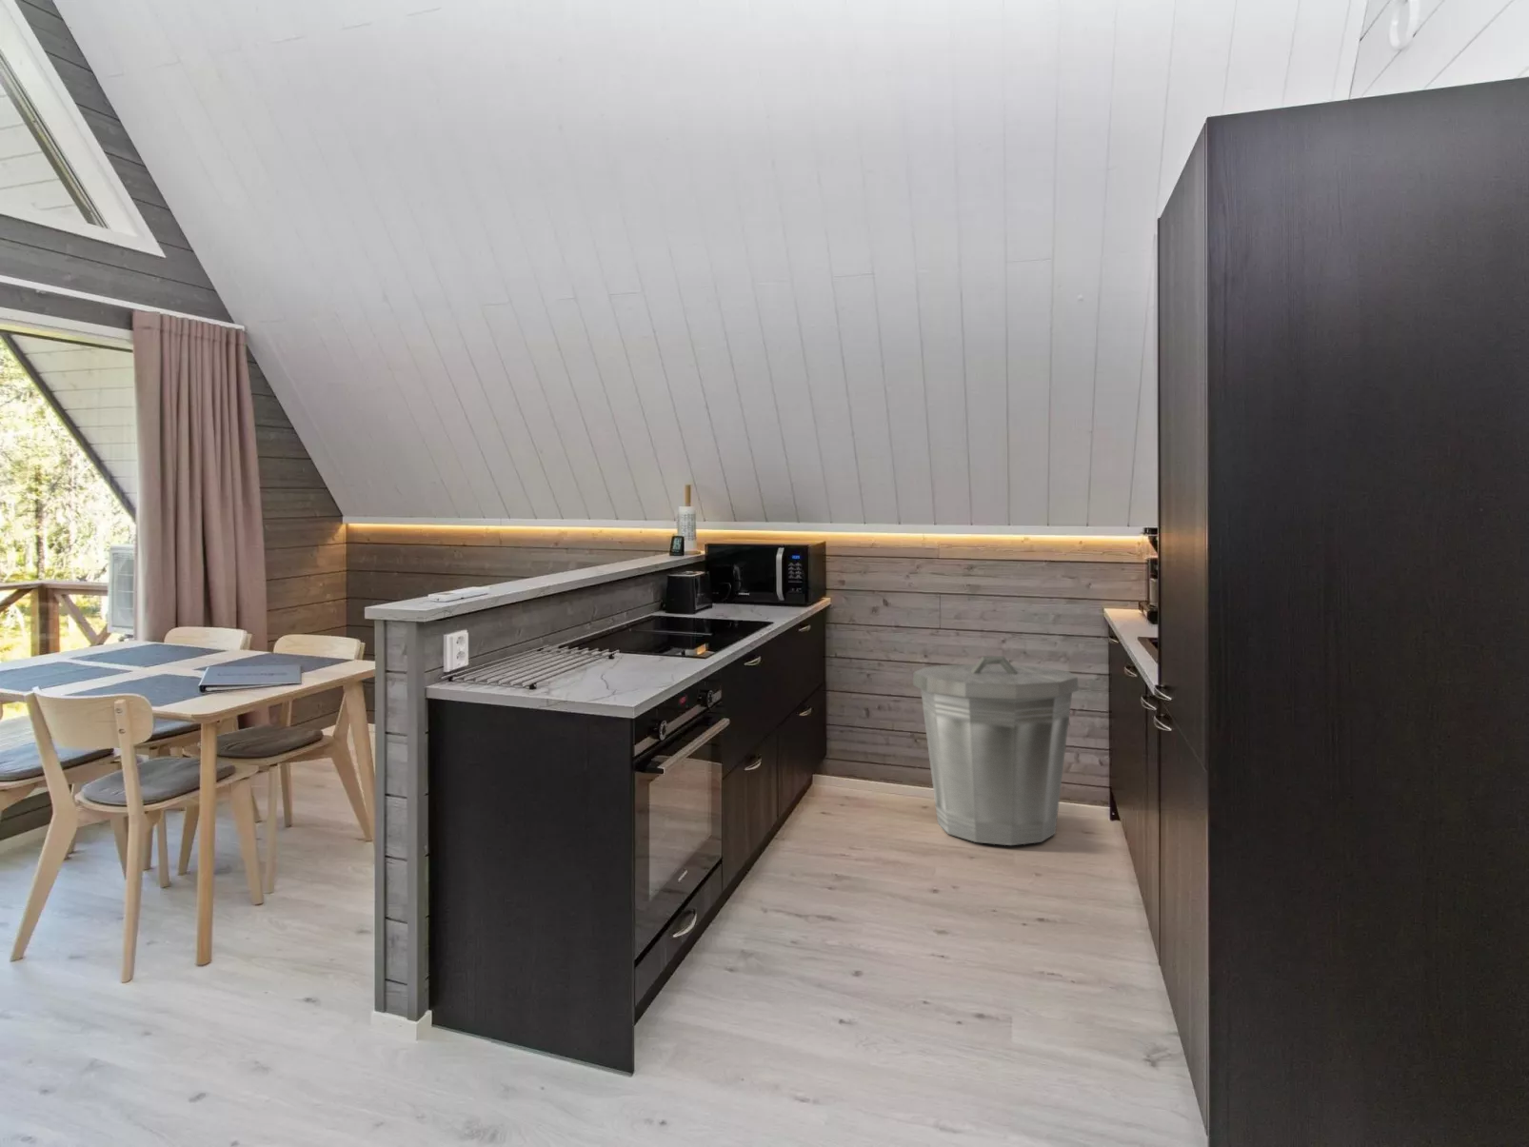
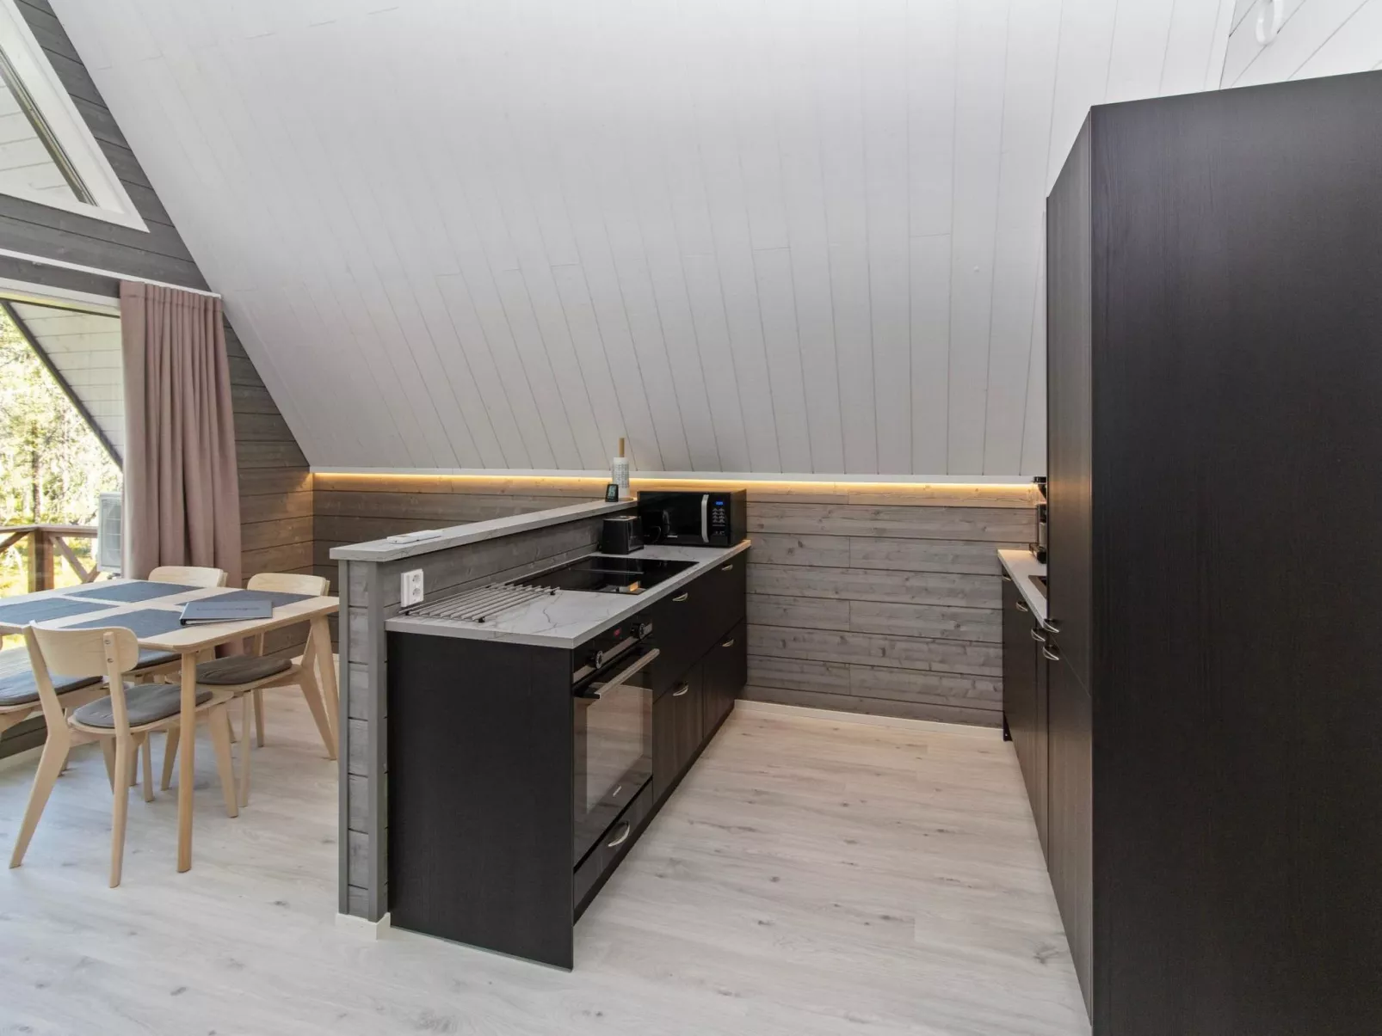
- trash can (994, 741)
